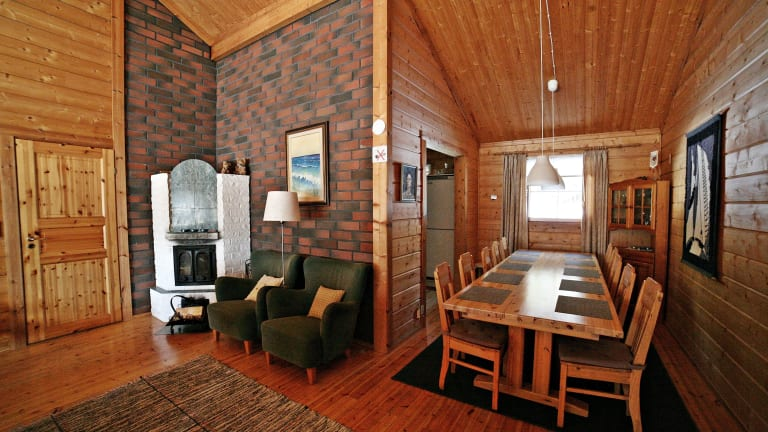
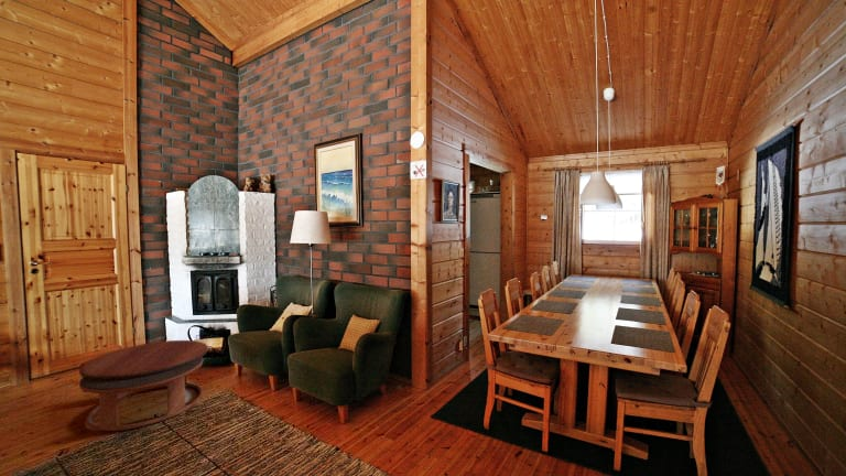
+ coffee table (148, 381)
